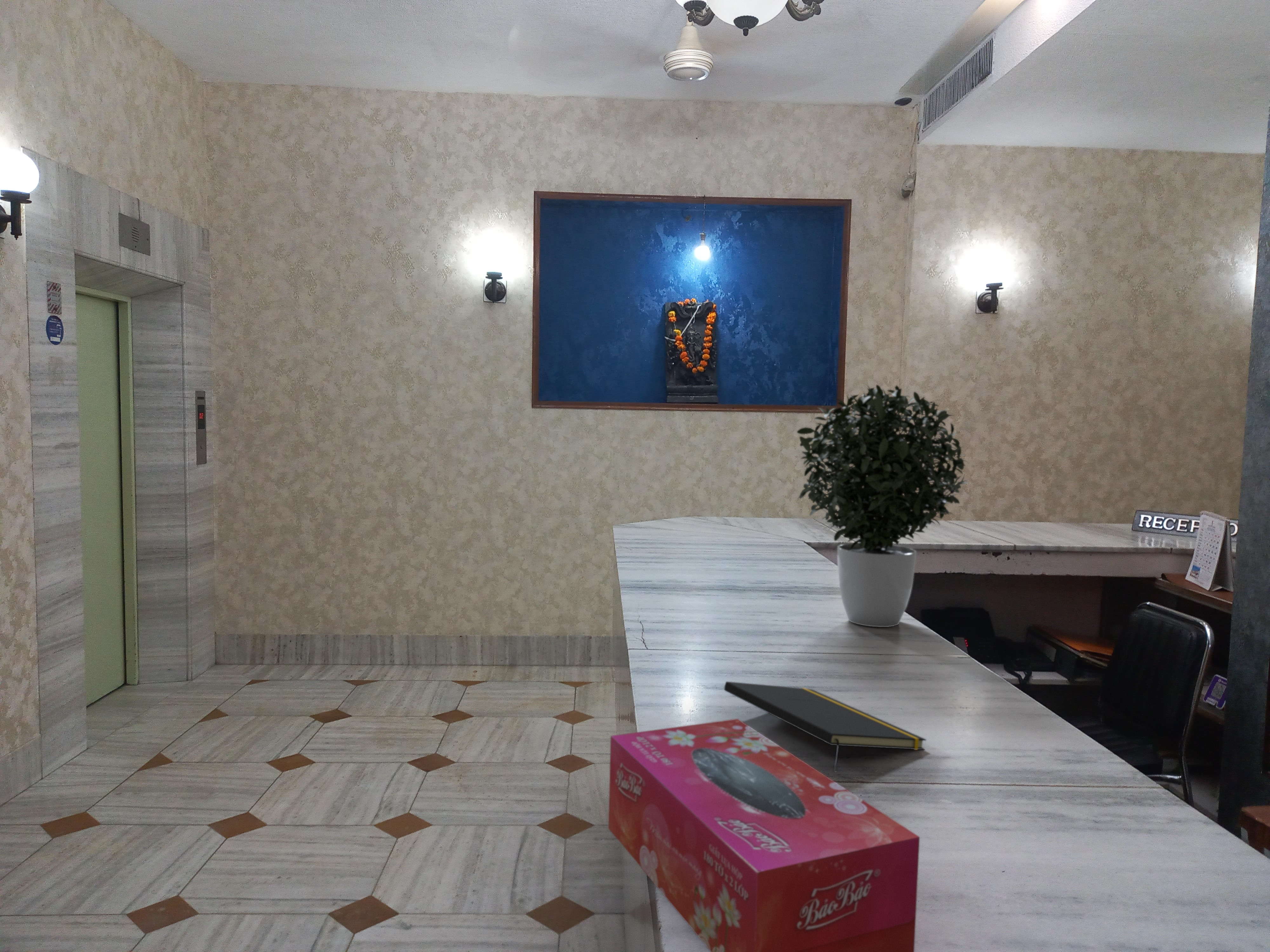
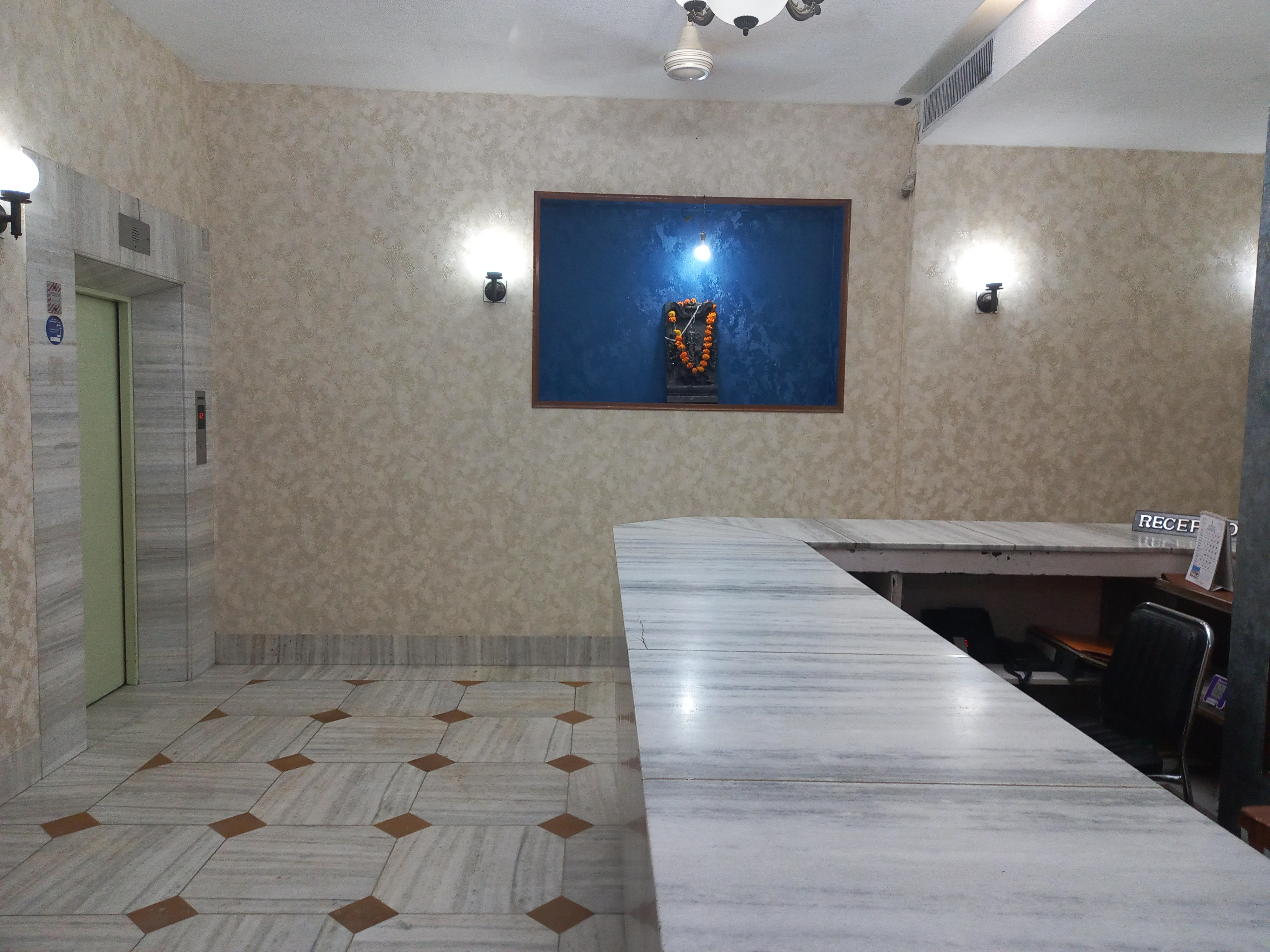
- potted plant (877, 504)
- notepad (820, 714)
- tissue box (744, 832)
